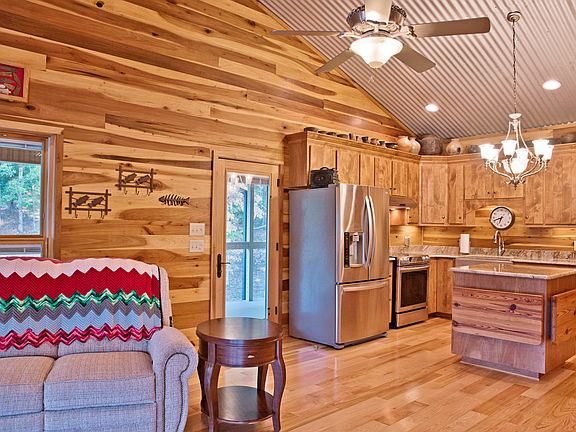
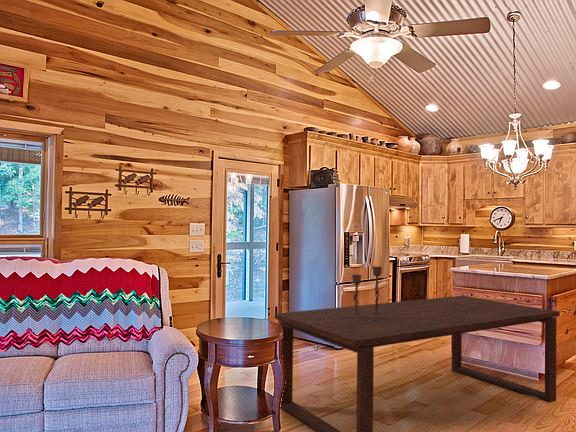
+ dining table (416, 340)
+ candlestick (375, 291)
